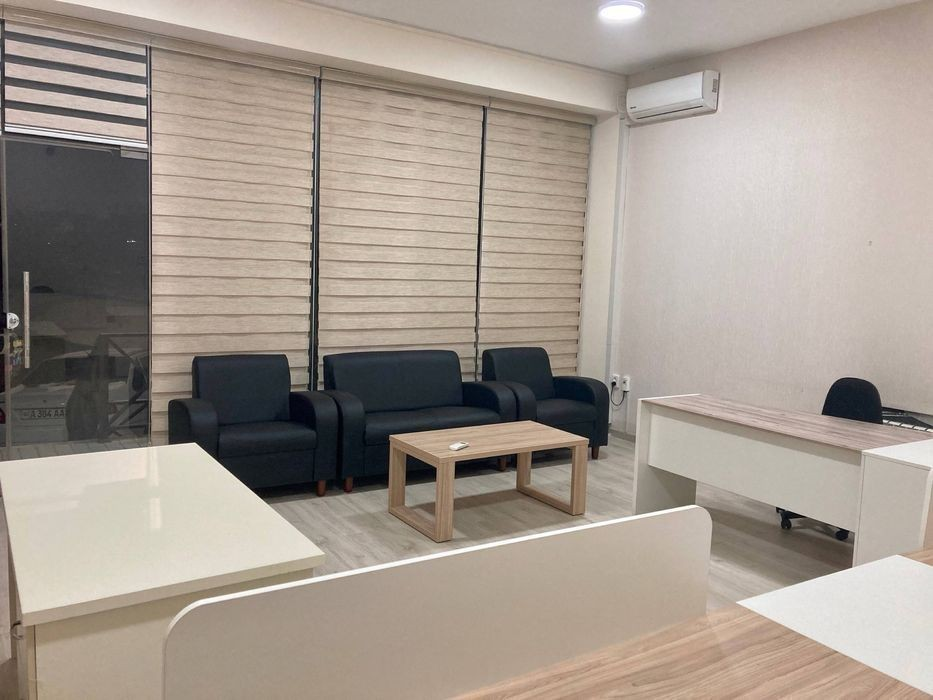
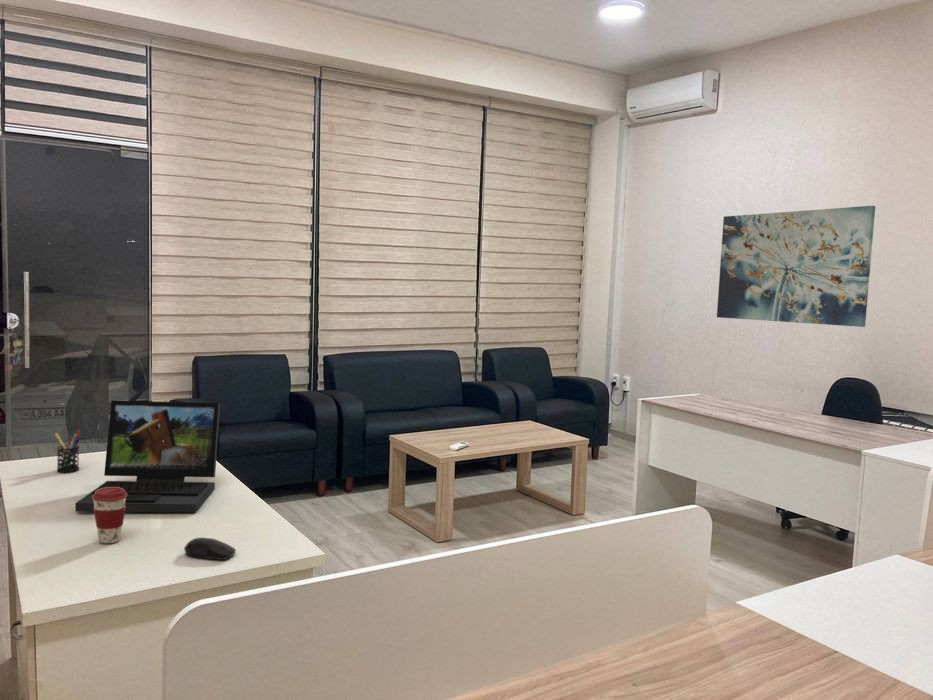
+ pen holder (70, 449)
+ computer mouse (210, 547)
+ wall art (788, 267)
+ coffee cup (109, 515)
+ laptop (152, 452)
